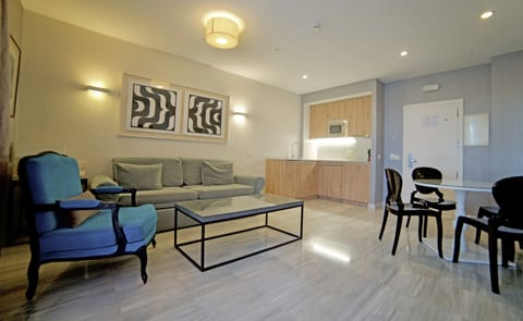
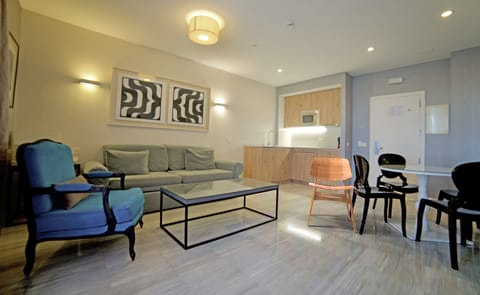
+ dining chair (330, 189)
